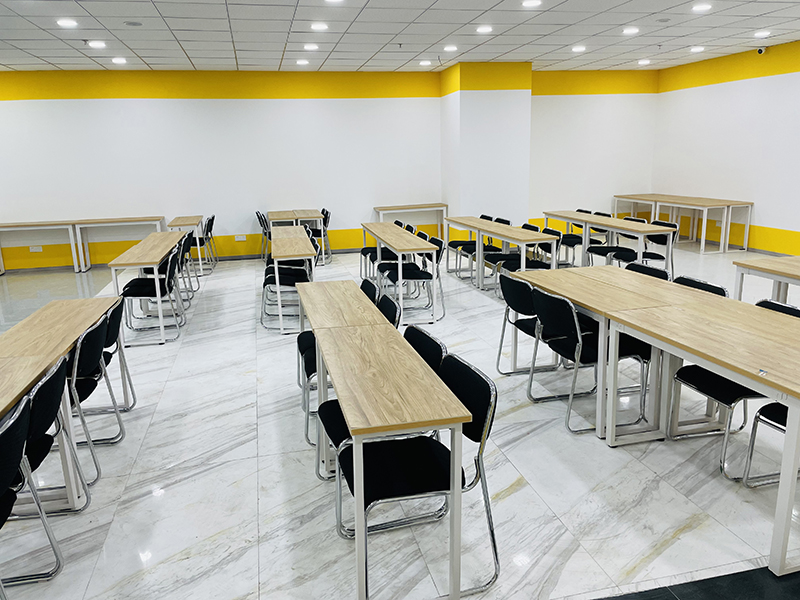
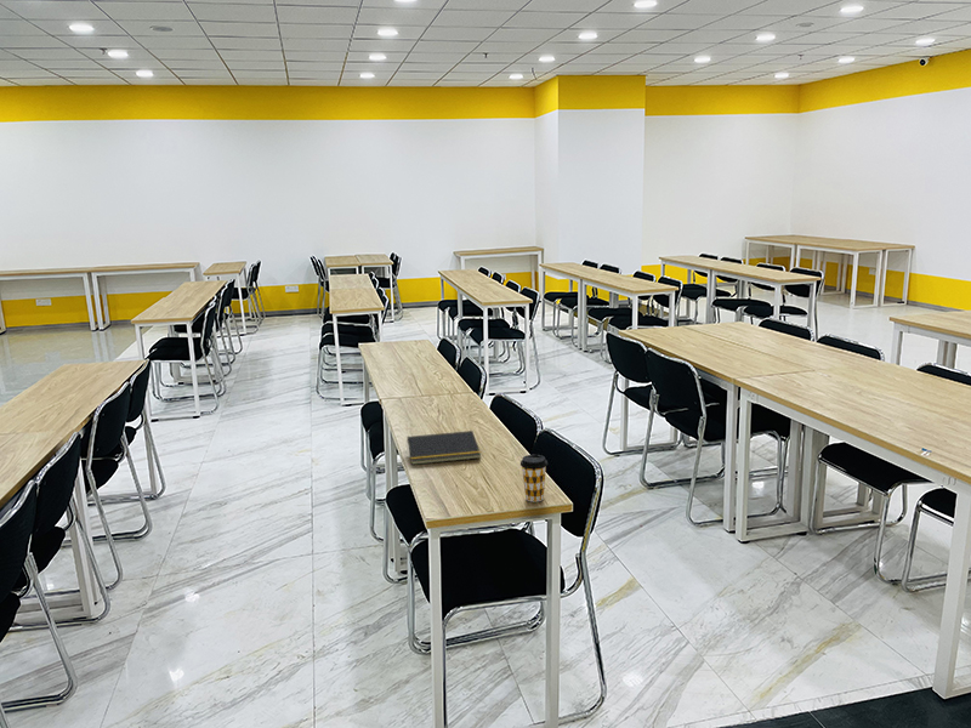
+ coffee cup (534, 478)
+ notepad (443, 447)
